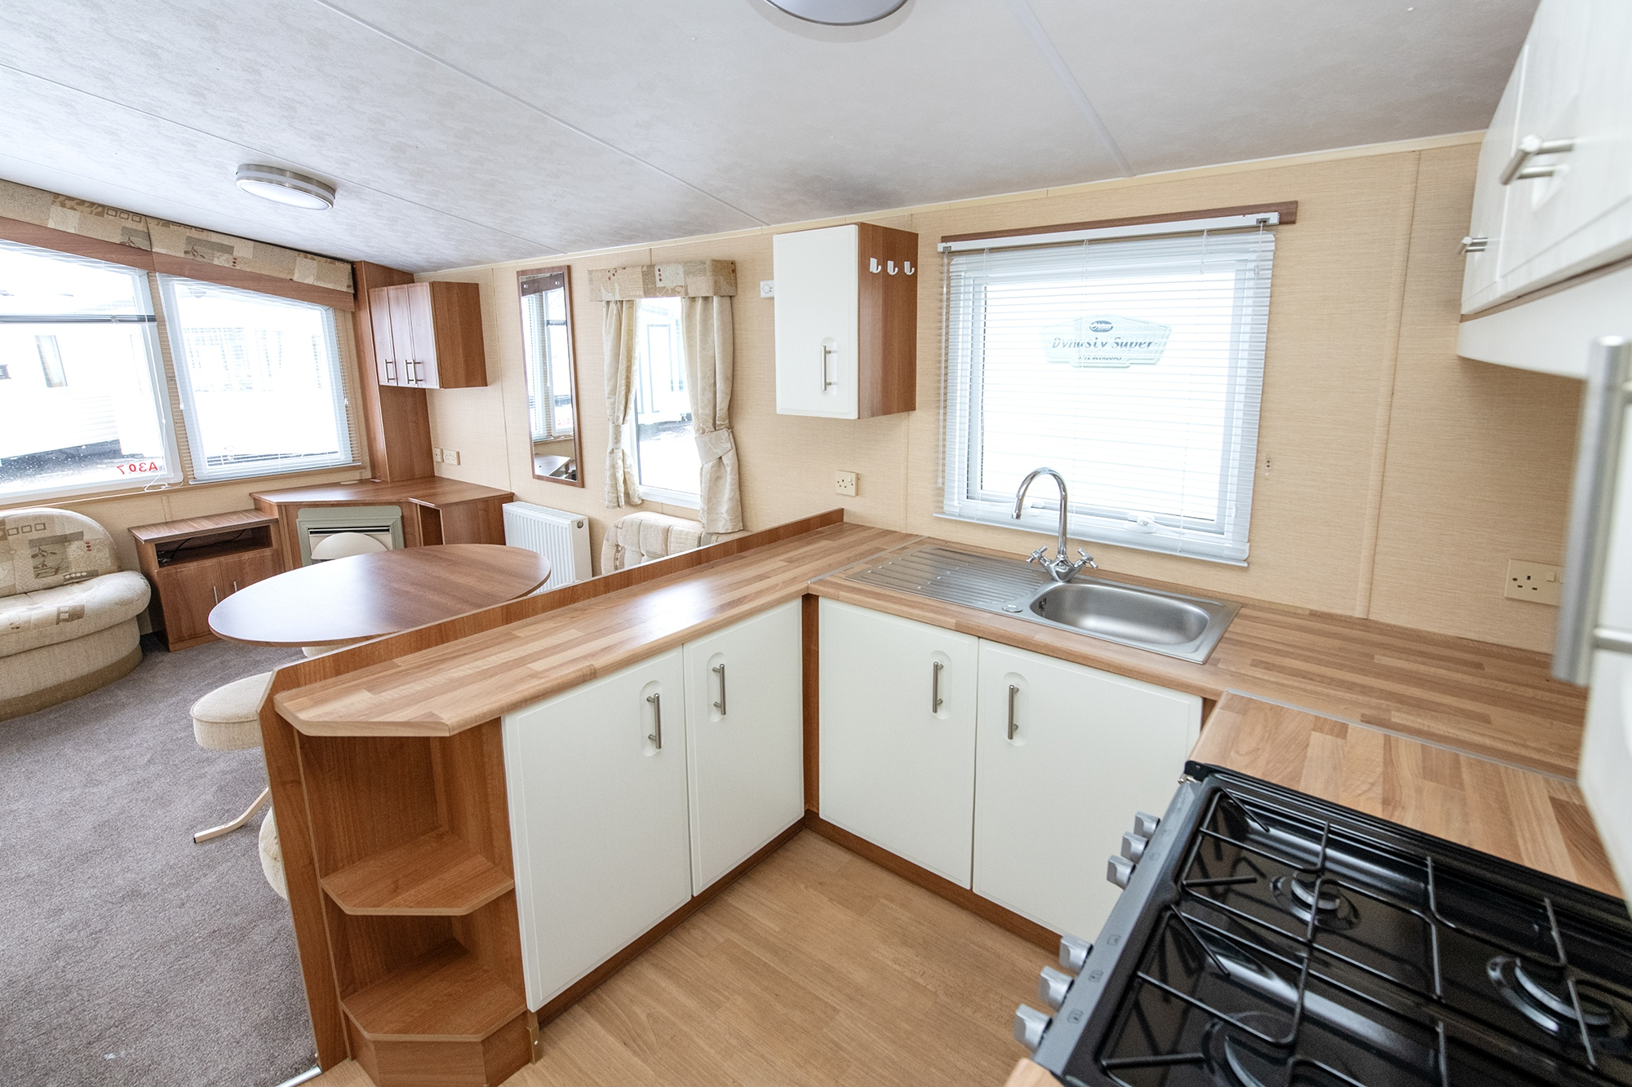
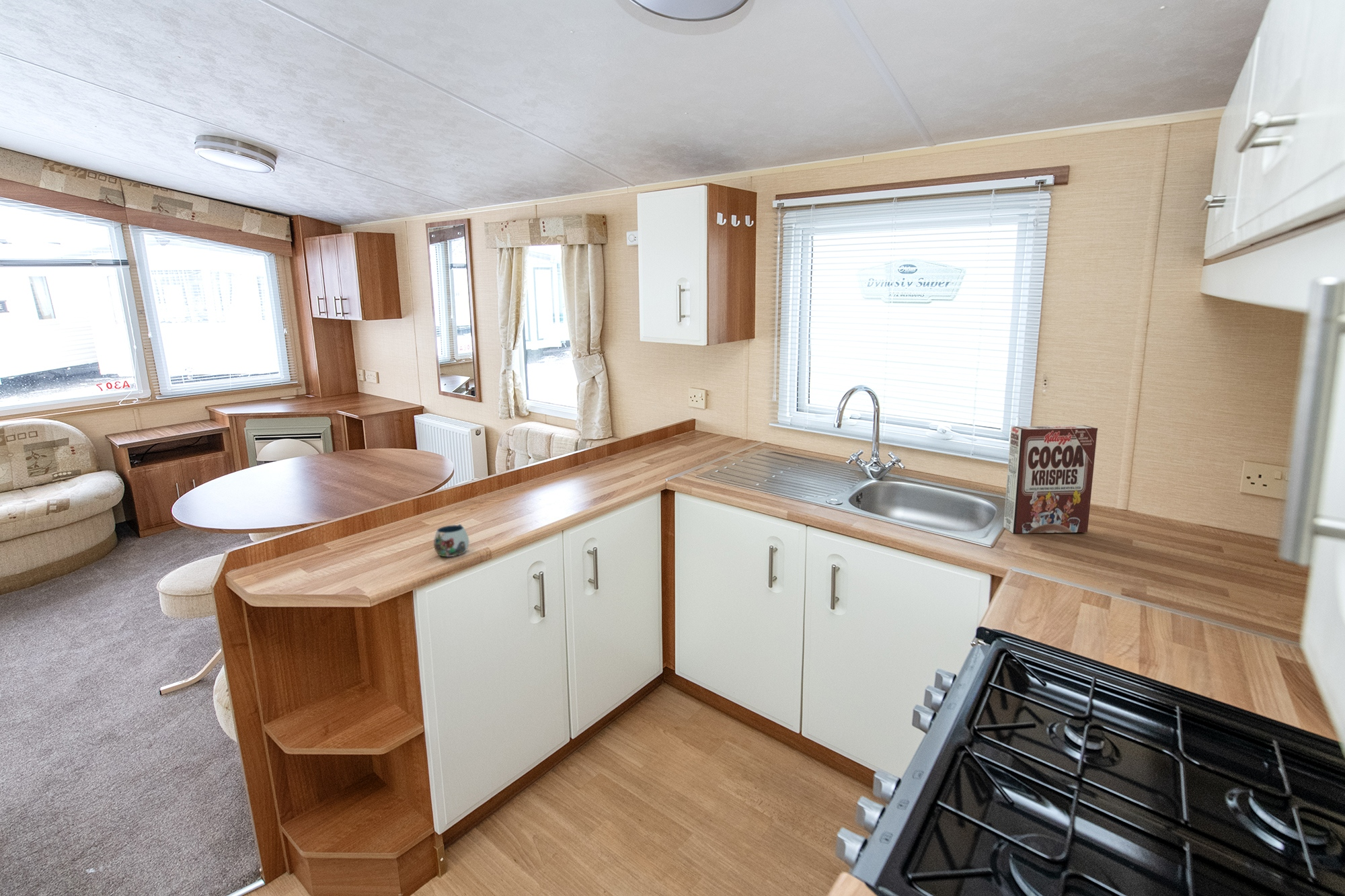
+ mug (453, 539)
+ cereal box (1049, 479)
